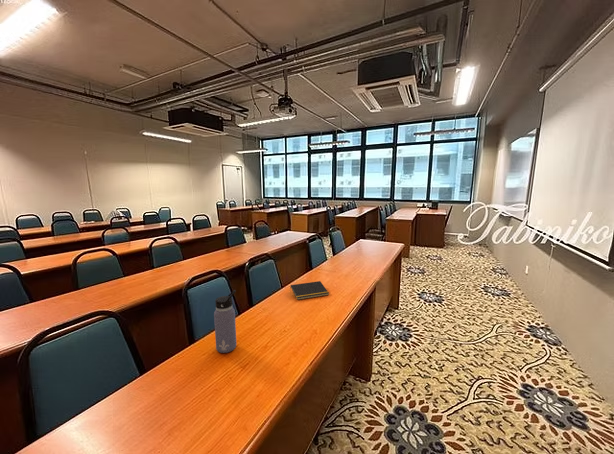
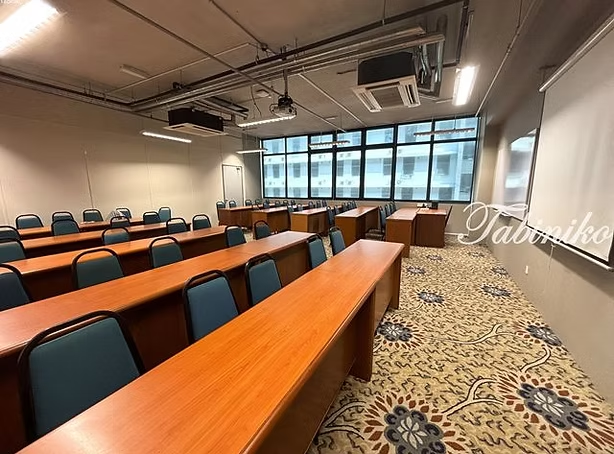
- notepad (309, 289)
- water bottle (225, 319)
